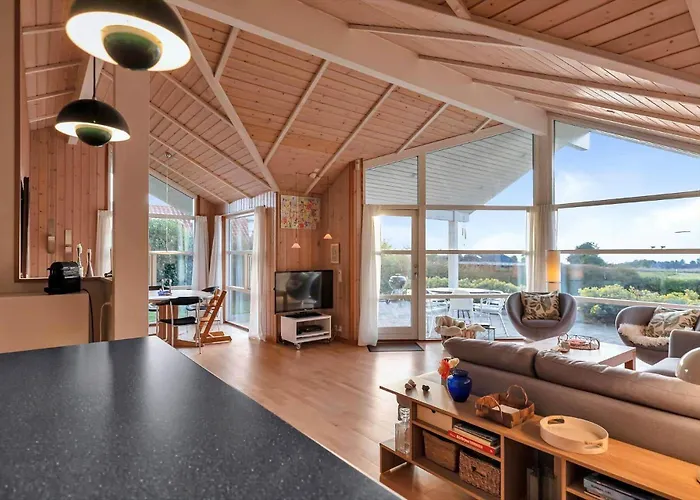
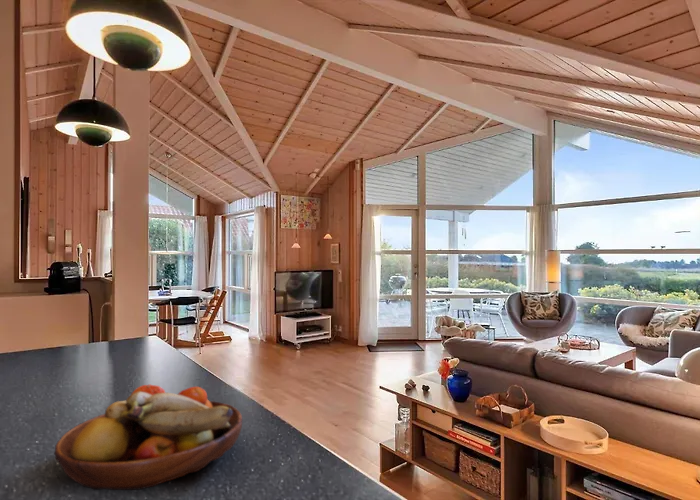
+ fruit bowl (158, 419)
